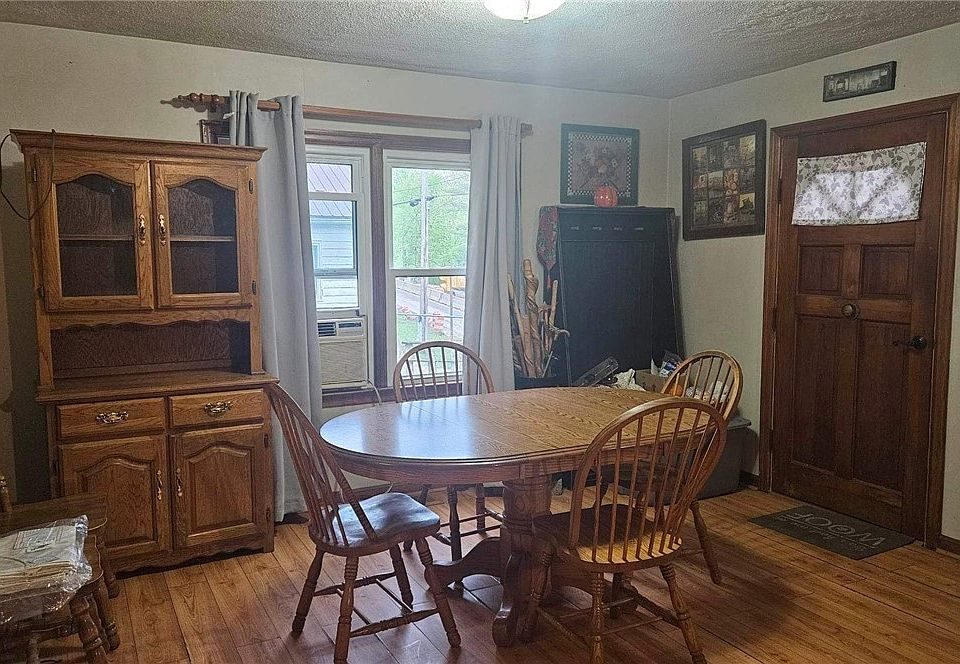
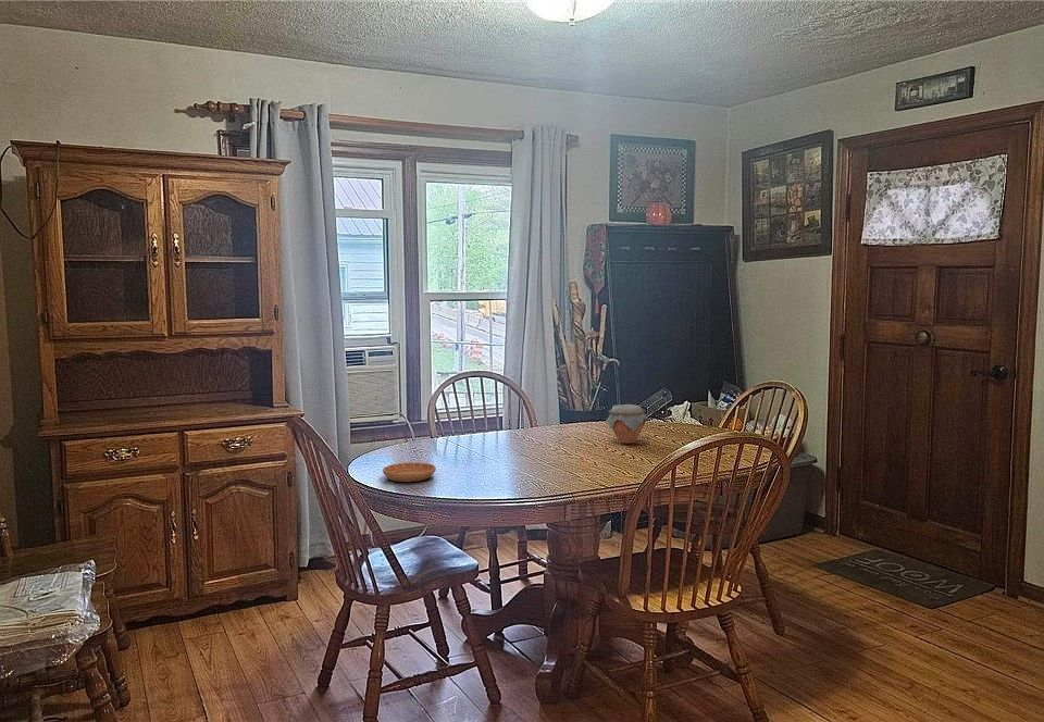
+ jar (626, 424)
+ saucer (409, 472)
